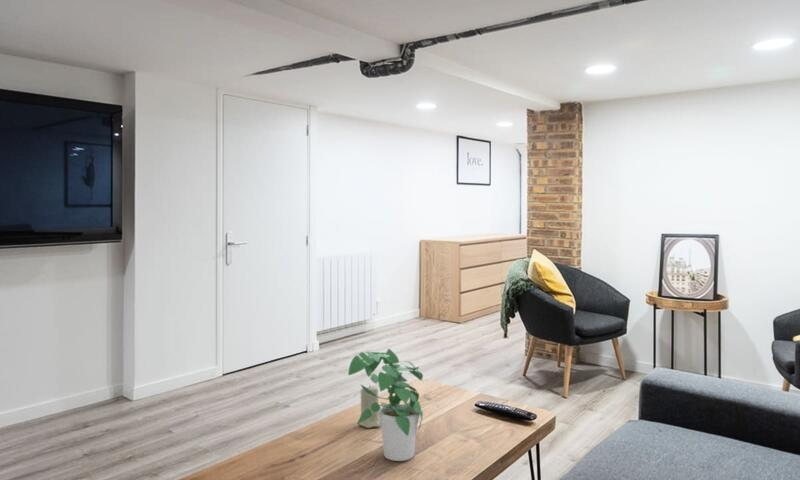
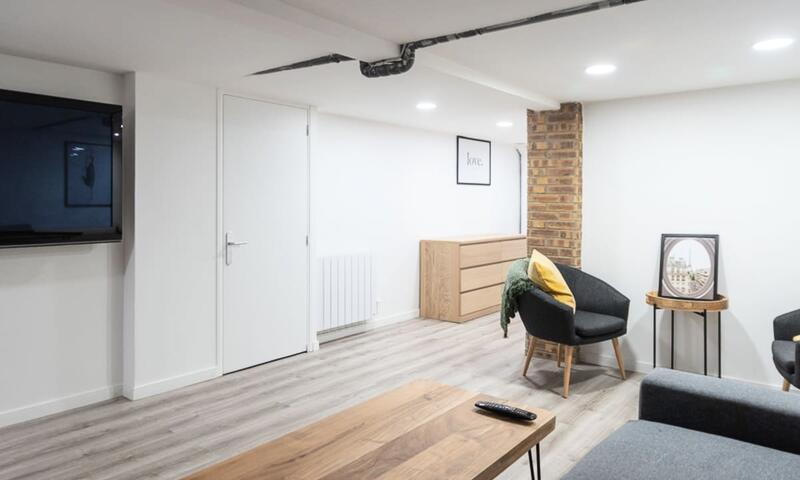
- potted plant (390, 403)
- candle (370, 404)
